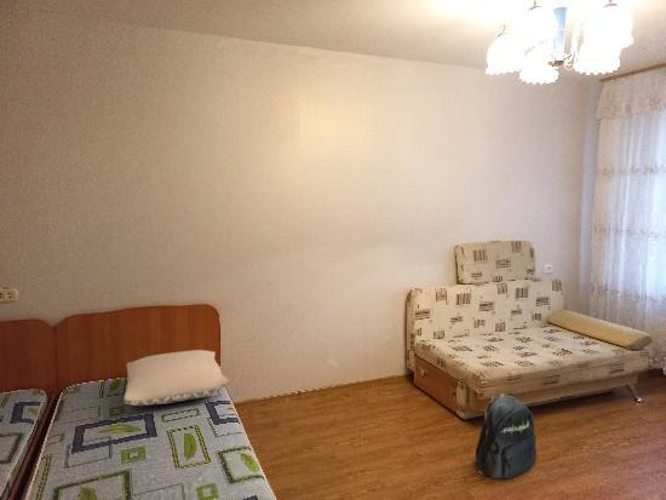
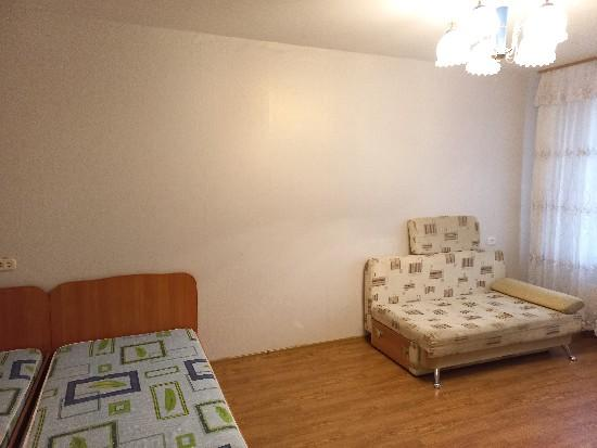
- pillow (174, 373)
- backpack (506, 429)
